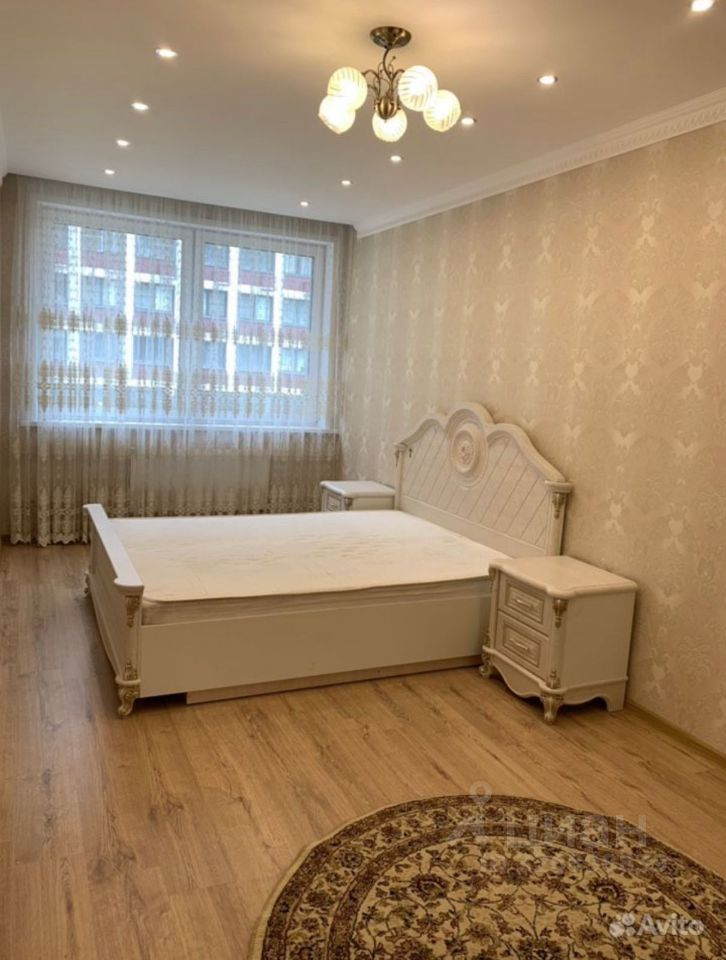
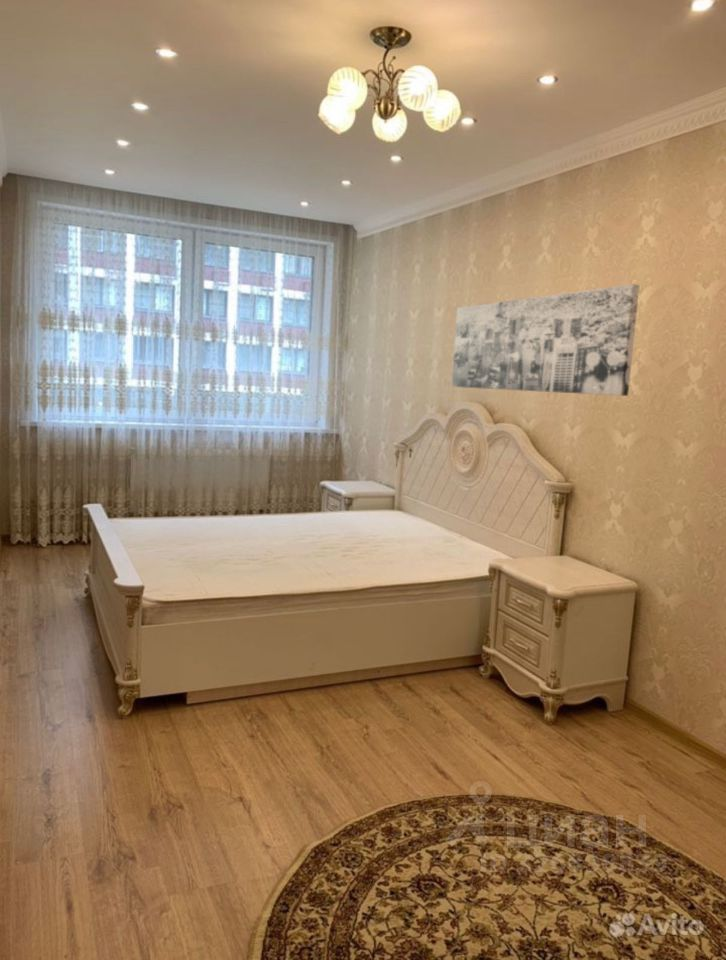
+ wall art (528, 344)
